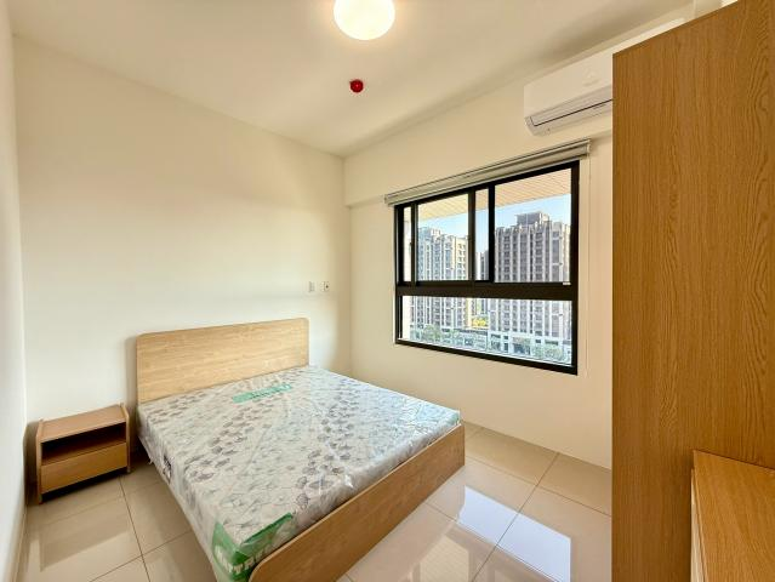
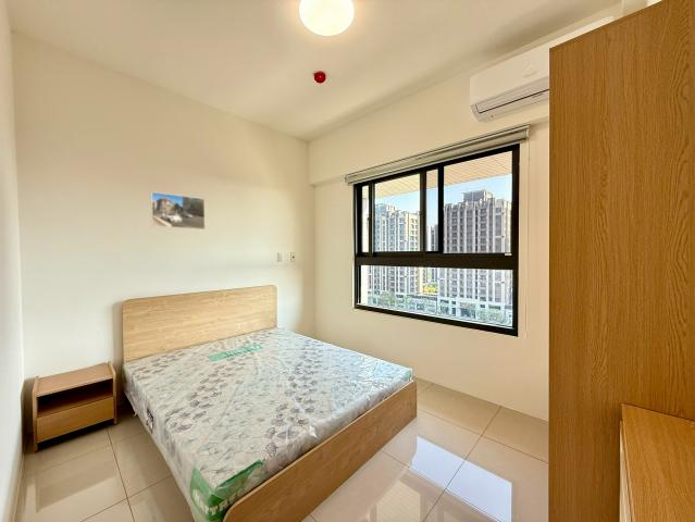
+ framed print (178, 211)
